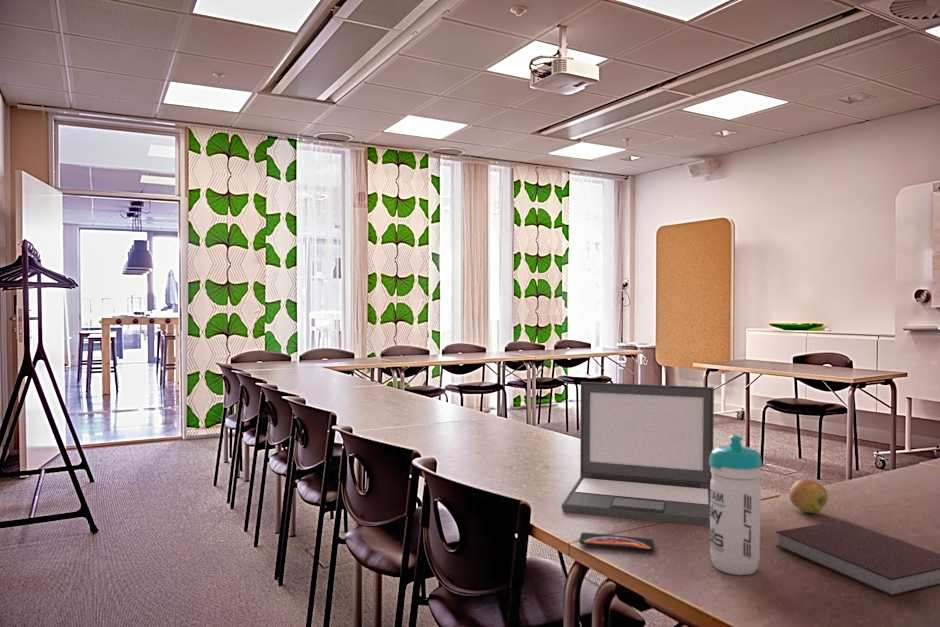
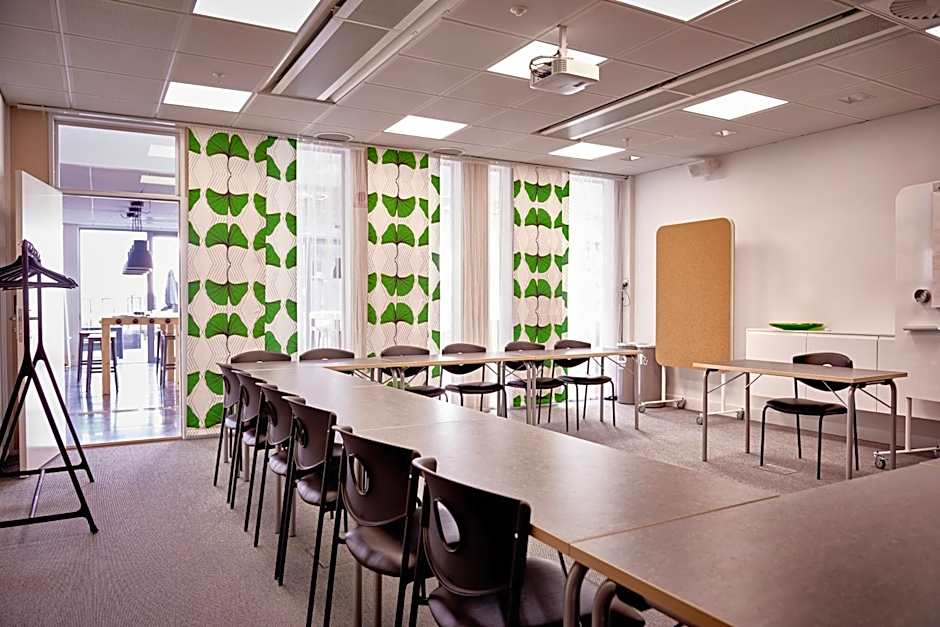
- apple (806, 495)
- laptop (640, 446)
- water bottle (735, 501)
- smartphone (616, 541)
- notebook (864, 554)
